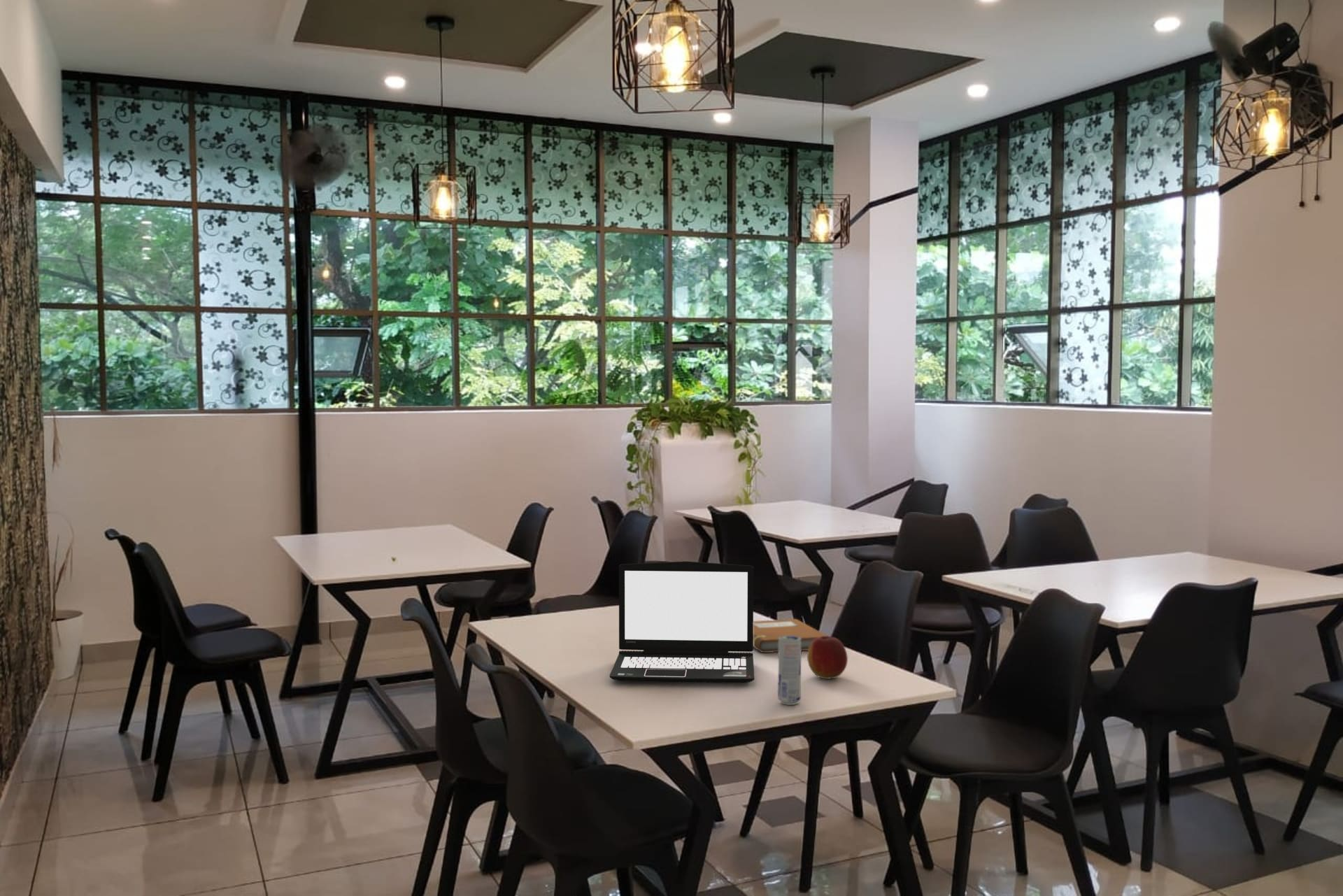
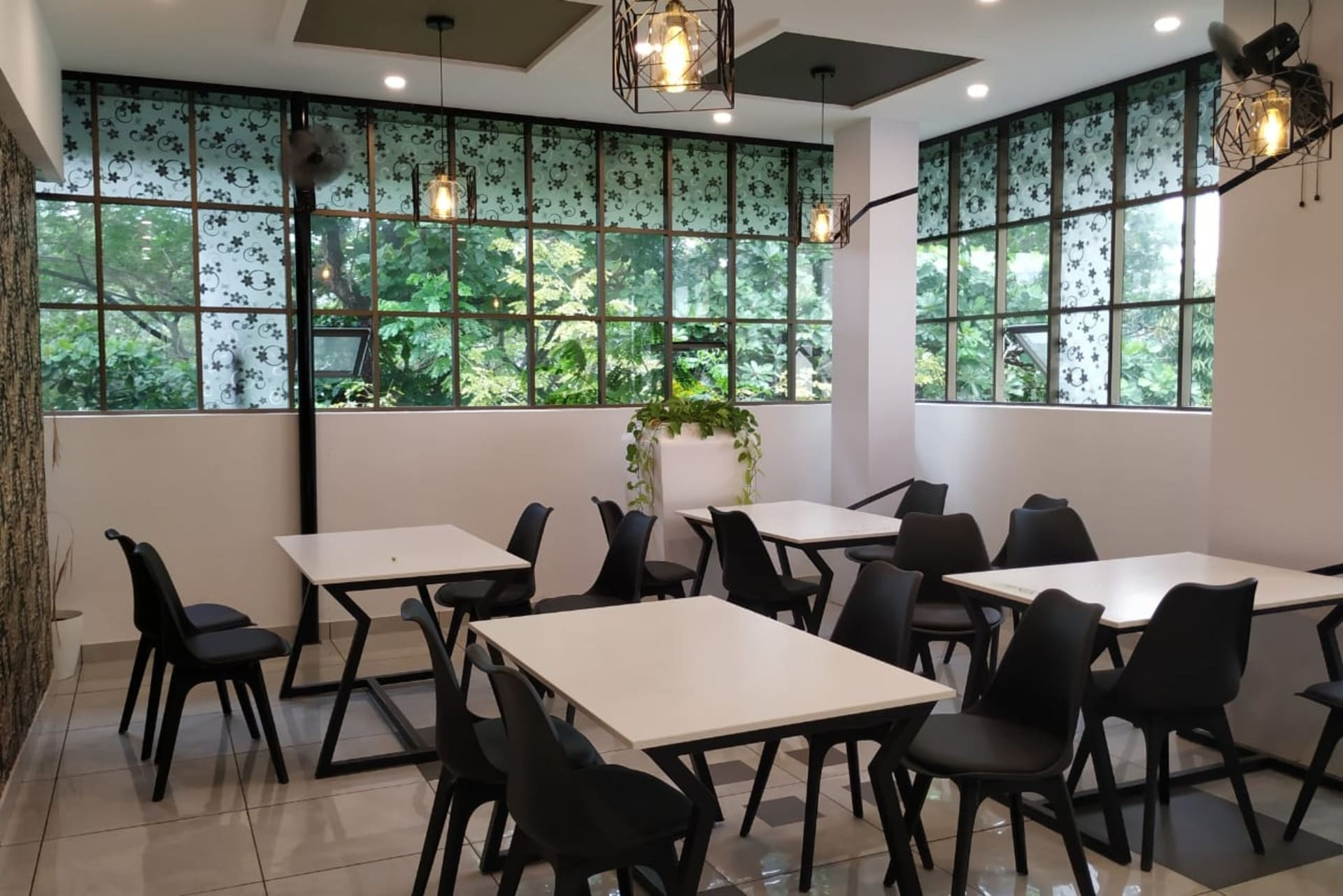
- apple (827, 657)
- beverage can (789, 669)
- notebook (777, 634)
- laptop (683, 620)
